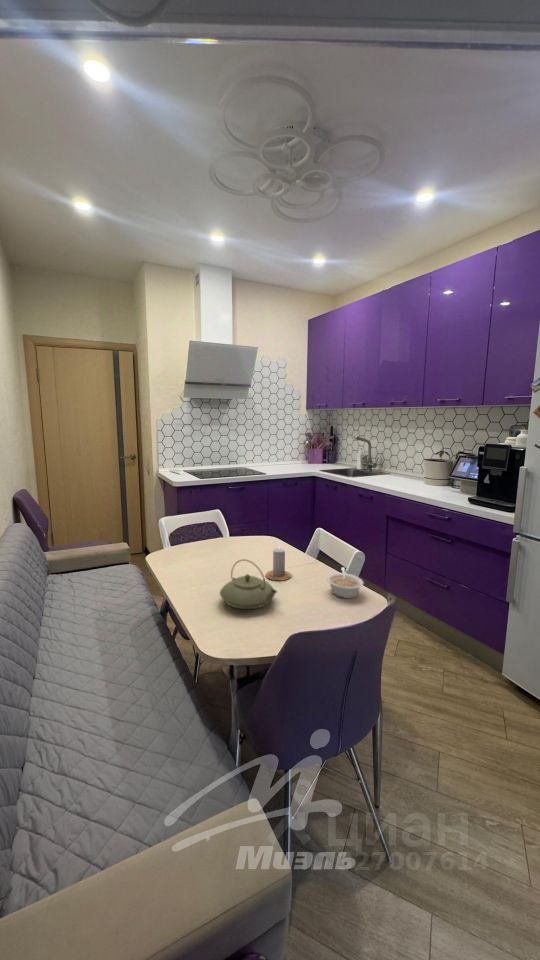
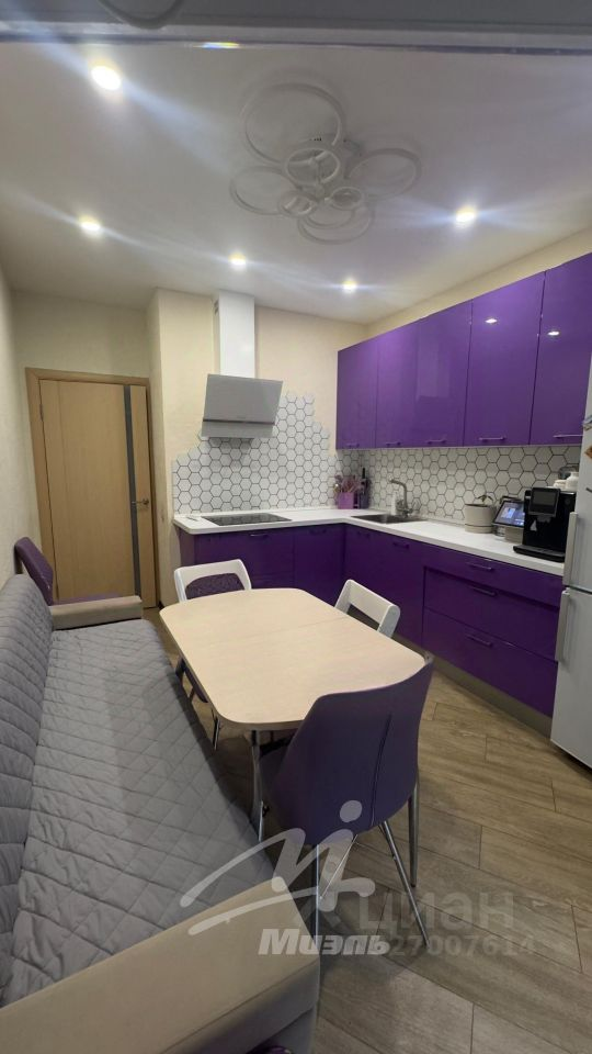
- legume (343, 584)
- candle (278, 557)
- teapot (250, 581)
